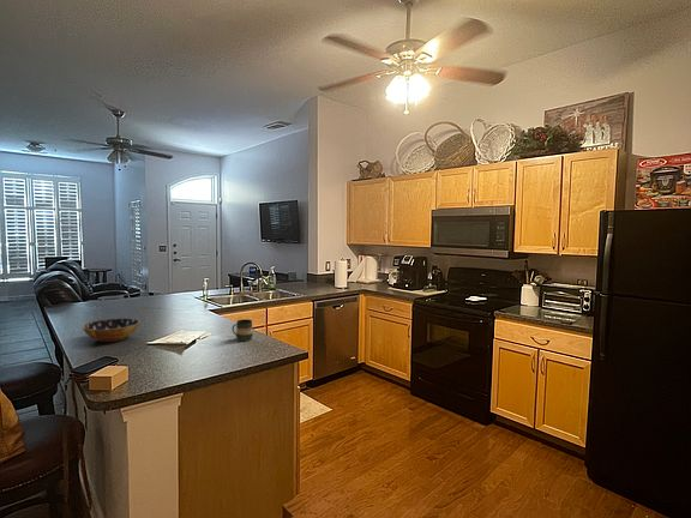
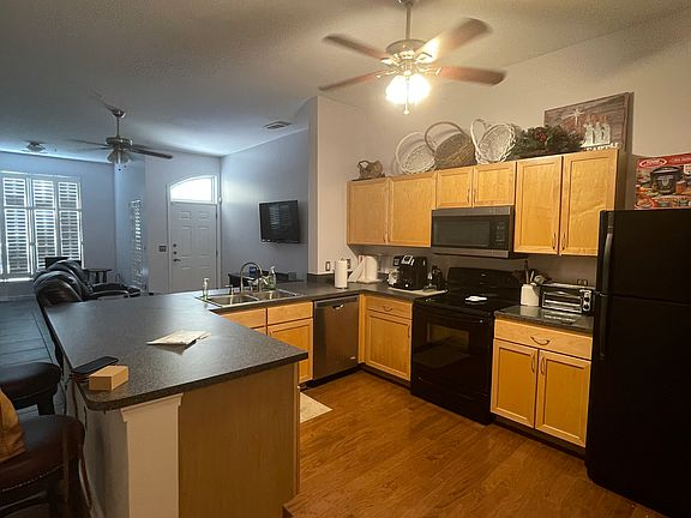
- mug (241, 330)
- bowl (112, 331)
